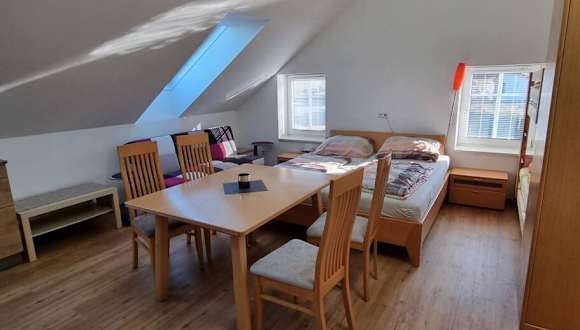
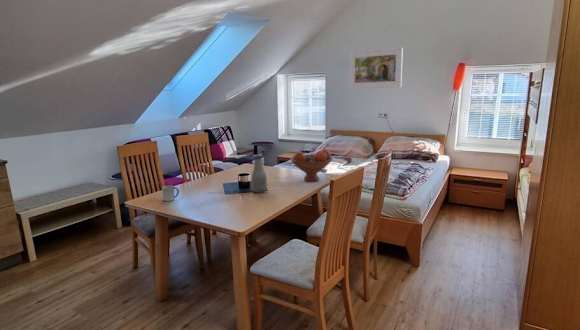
+ cup (170, 193)
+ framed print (374, 69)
+ fruit bowl (311, 164)
+ bottle (258, 173)
